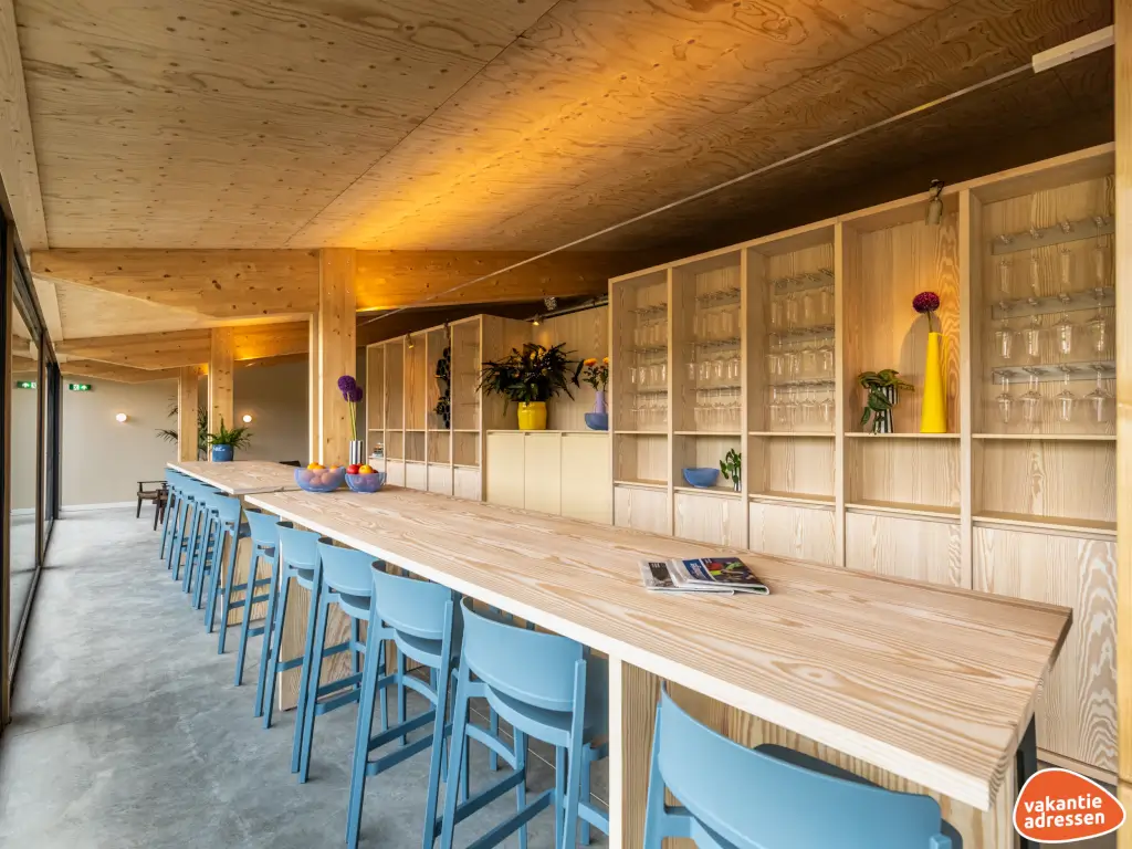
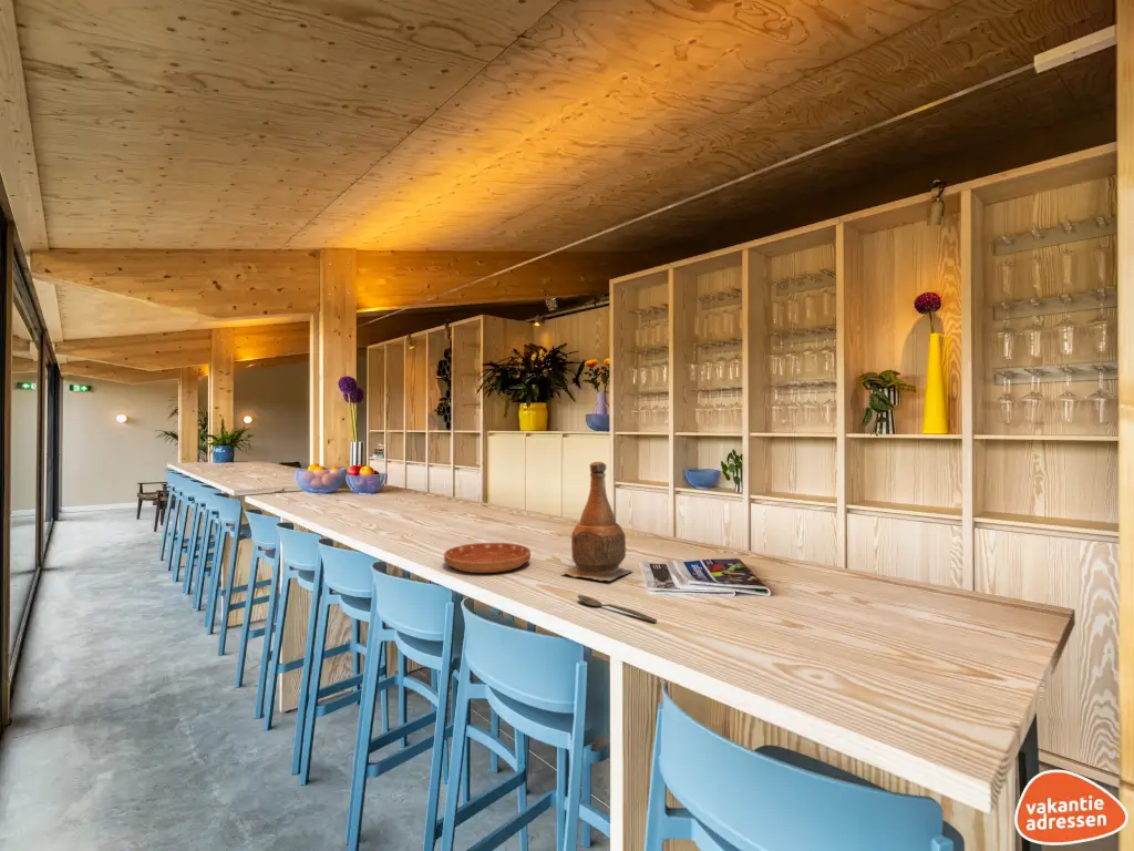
+ saucer (487, 557)
+ spoon (615, 607)
+ bottle (597, 517)
